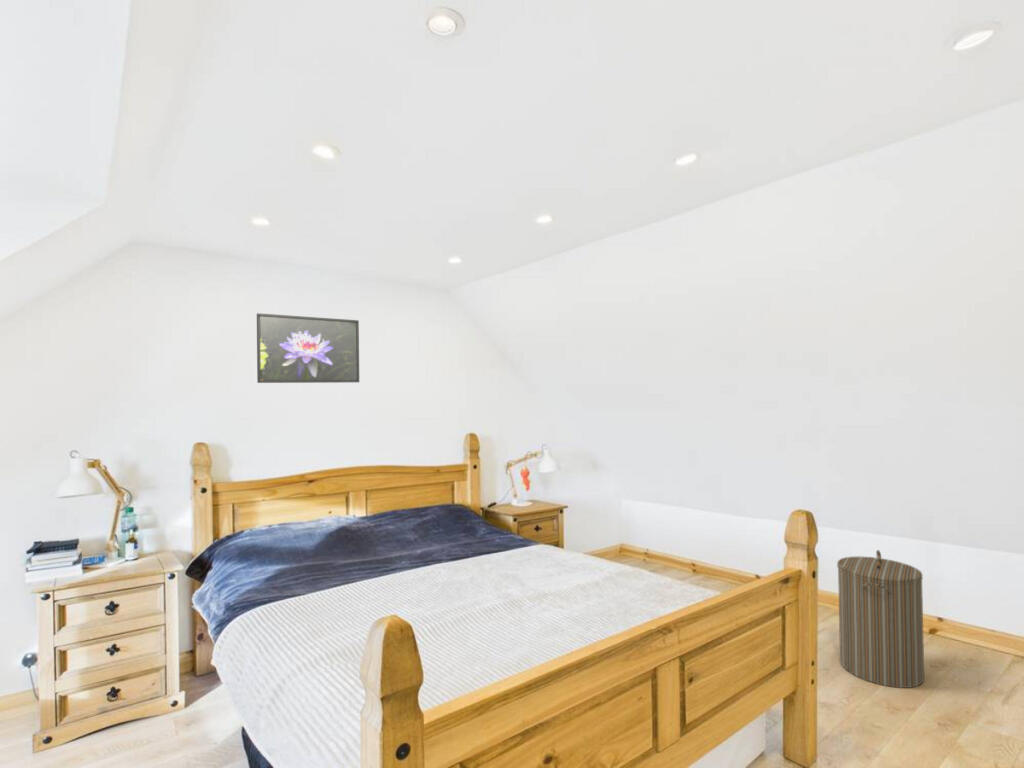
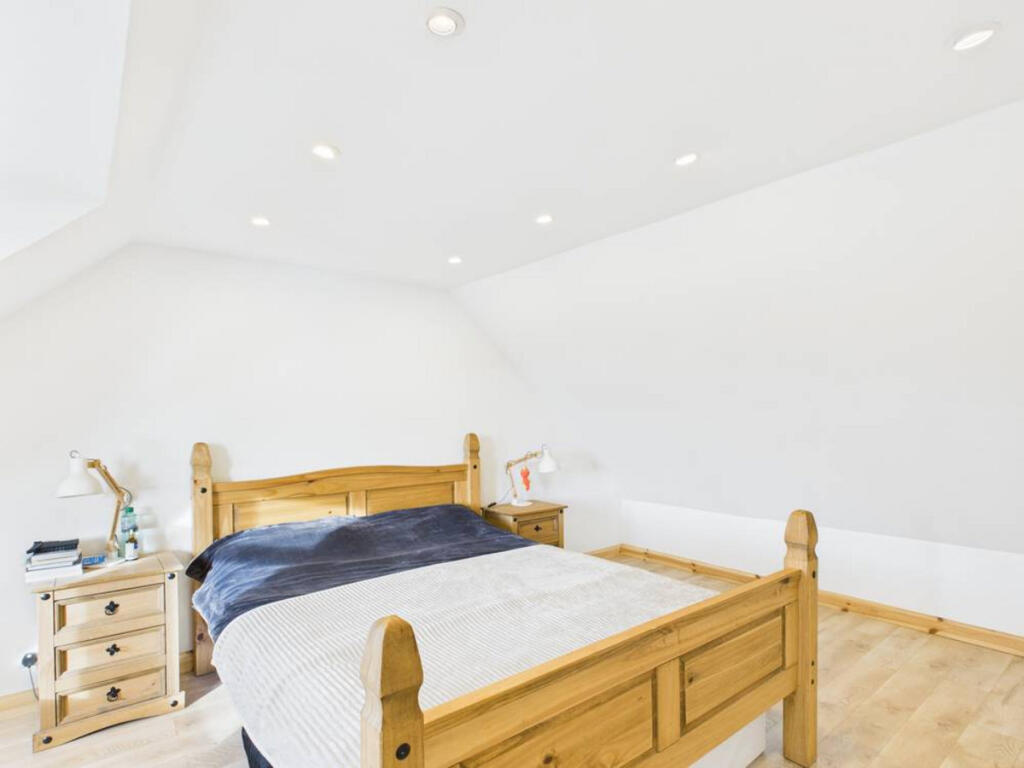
- laundry hamper (879, 610)
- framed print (310, 349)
